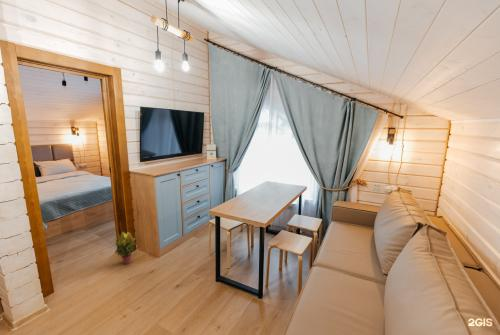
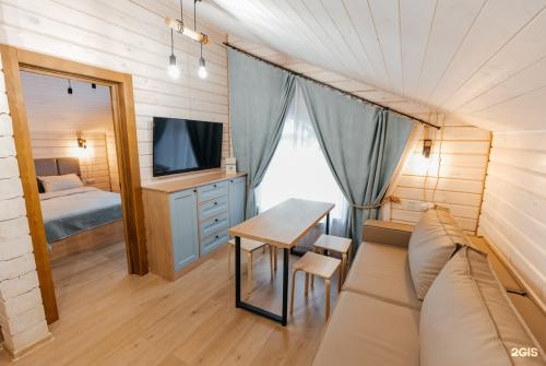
- potted plant (126, 247)
